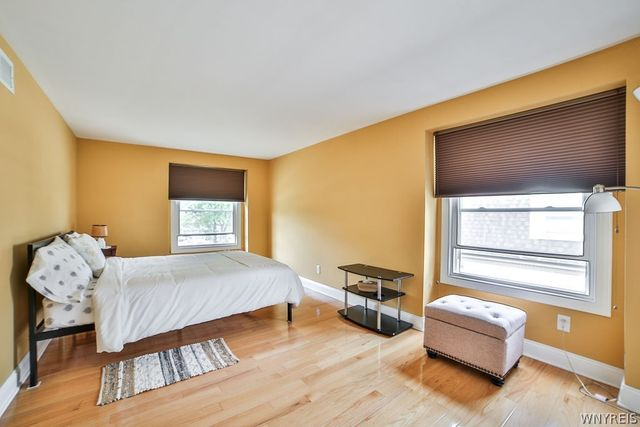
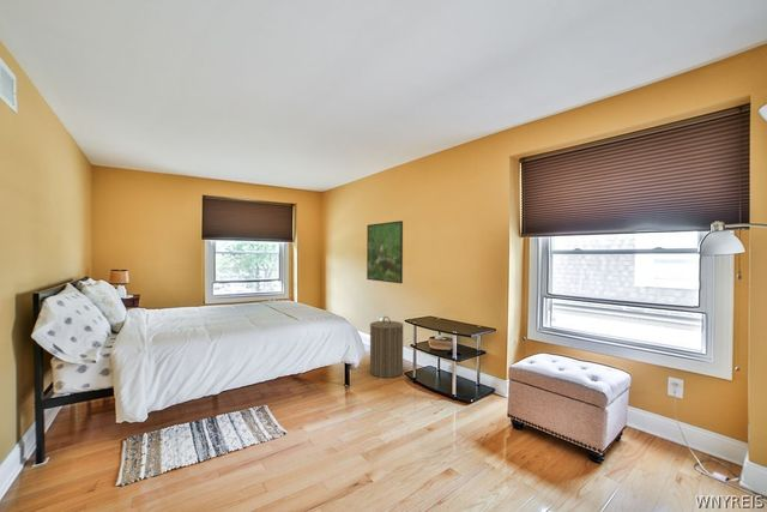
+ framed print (384, 252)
+ laundry hamper (386, 344)
